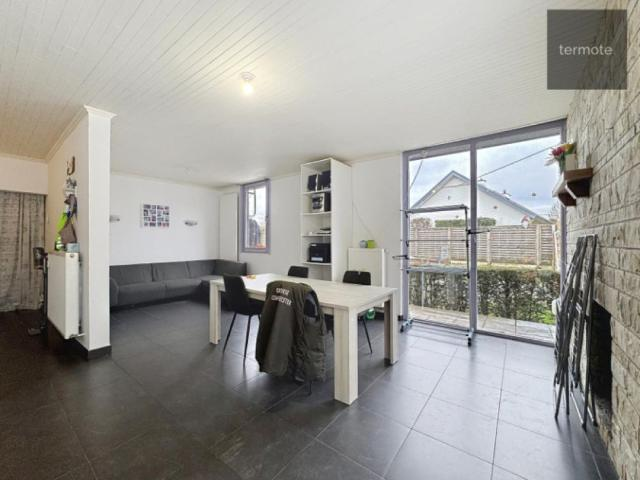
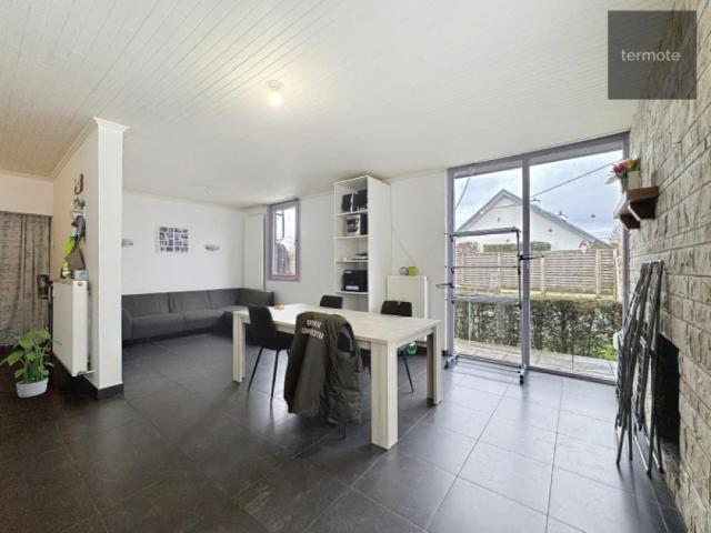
+ potted plant (28, 362)
